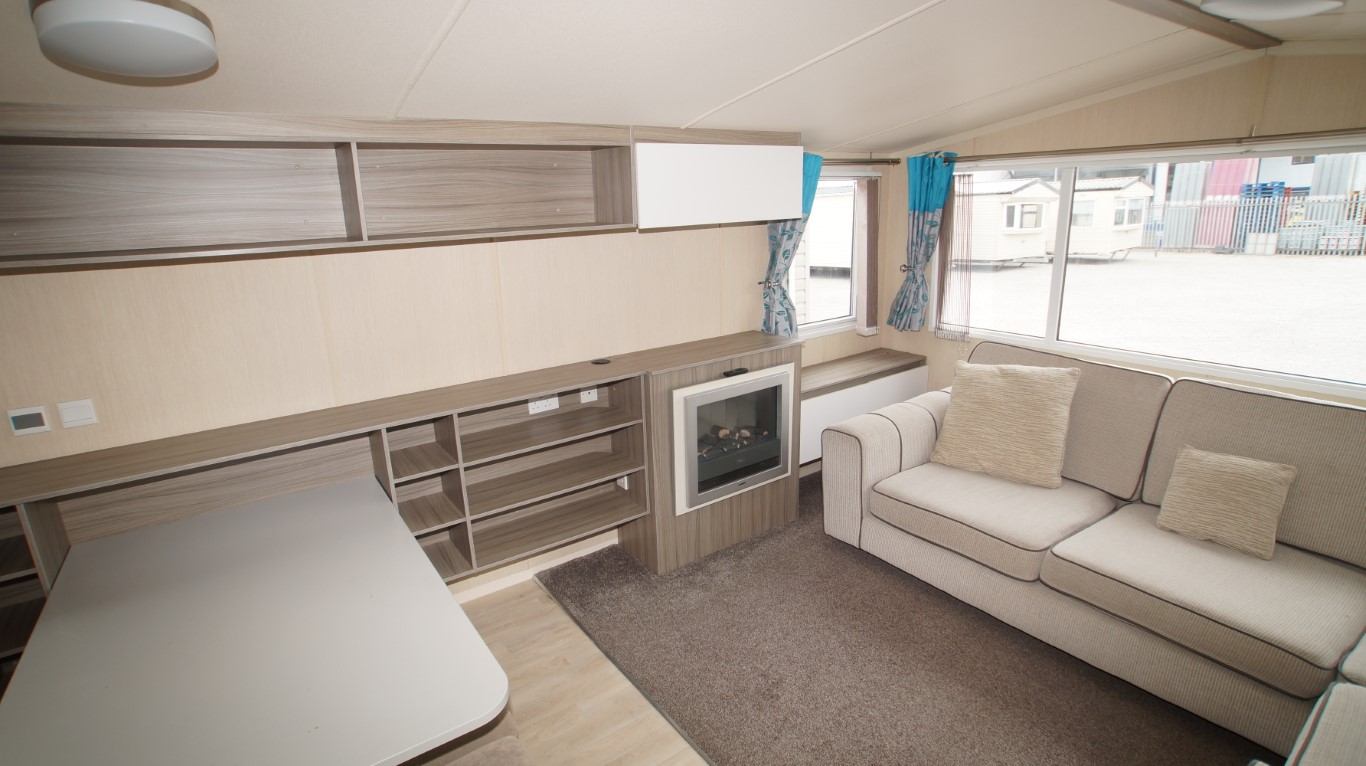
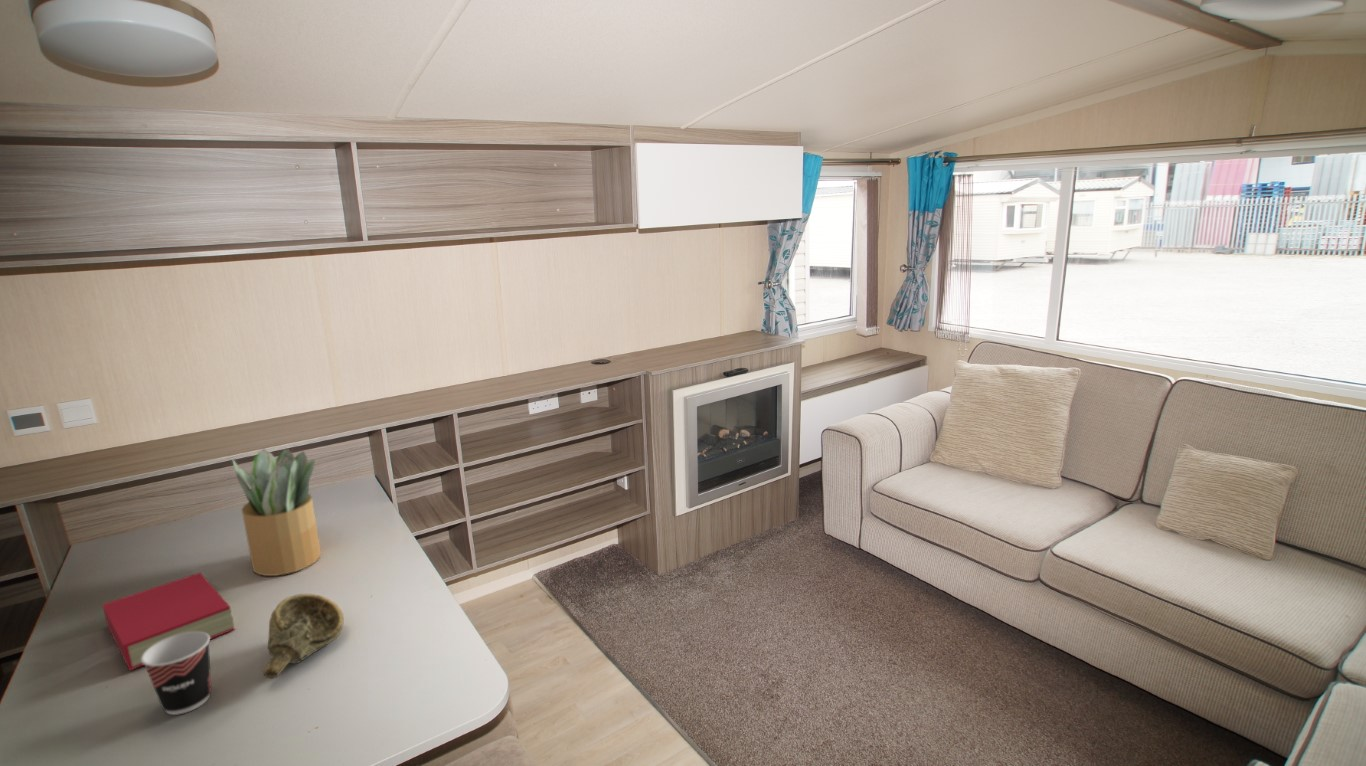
+ book (168, 616)
+ decorative bowl (300, 633)
+ cup (182, 674)
+ potted plant (278, 507)
